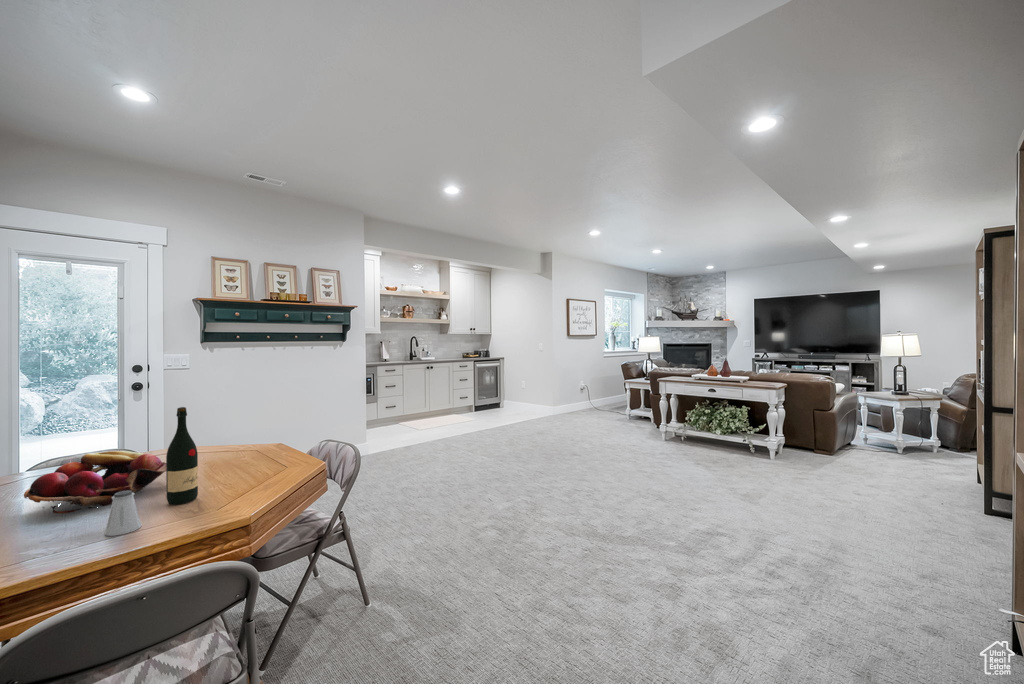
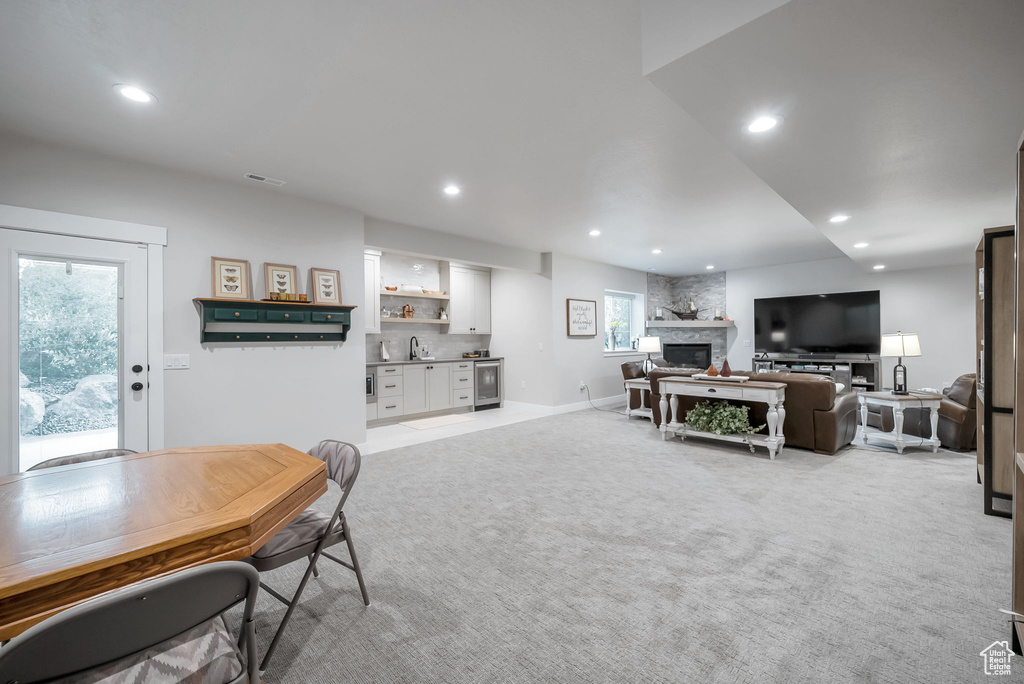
- fruit basket (102, 476)
- wine bottle (182, 453)
- saltshaker (123, 511)
